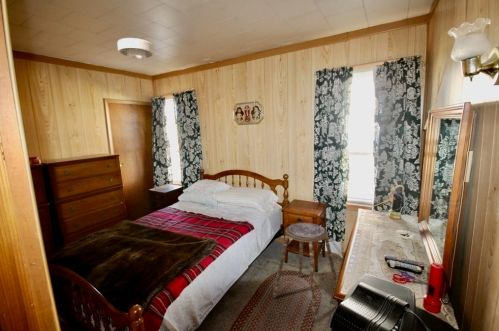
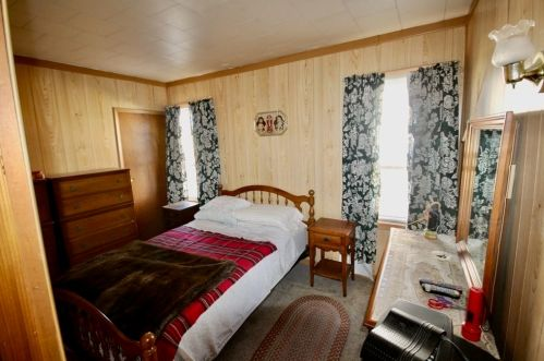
- stool (310, 263)
- ceiling light (136, 50)
